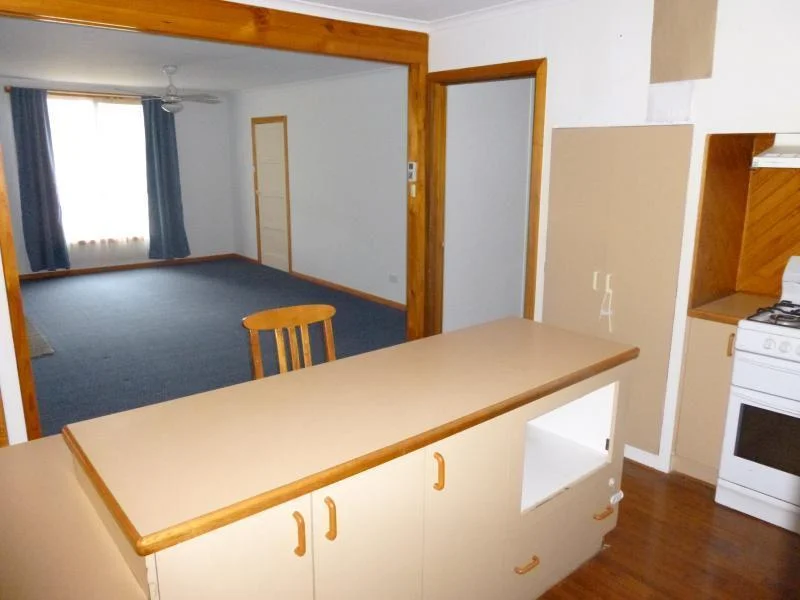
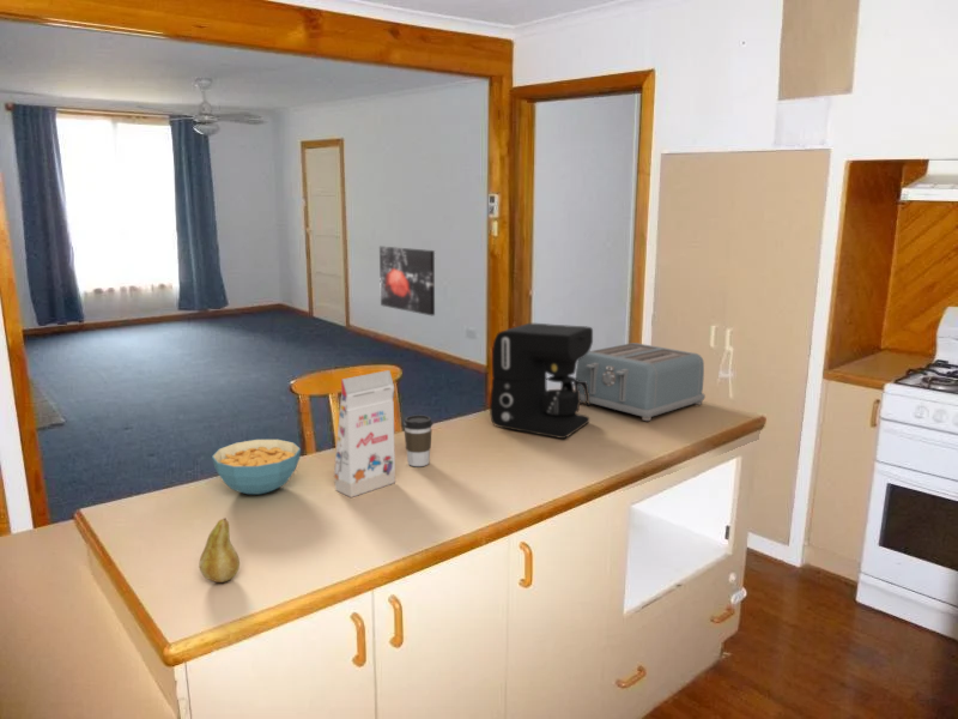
+ coffee maker (545, 377)
+ fruit (218, 548)
+ coffee cup (418, 440)
+ wall art (406, 279)
+ gift box (364, 430)
+ cereal bowl (257, 471)
+ toaster (636, 377)
